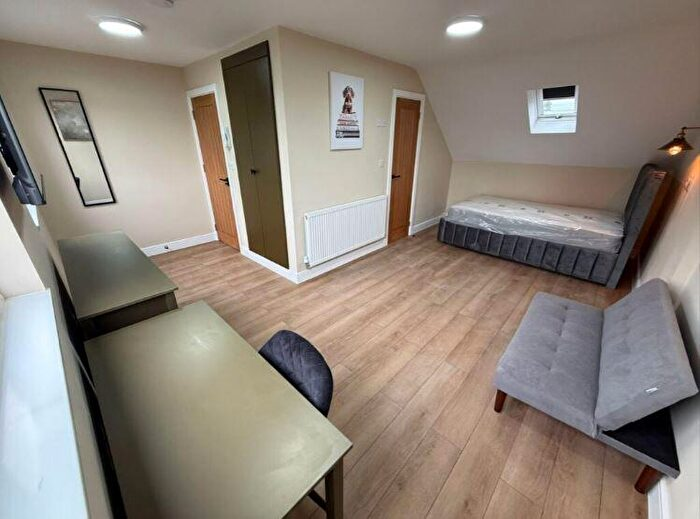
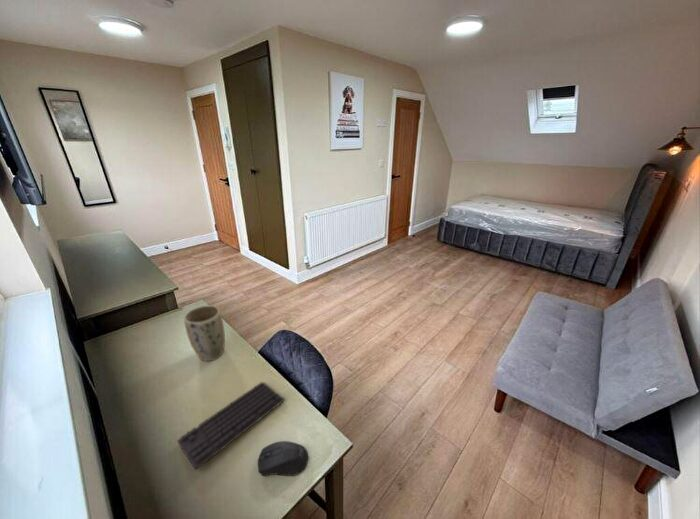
+ keyboard (234, 418)
+ plant pot (206, 334)
+ computer mouse (281, 455)
